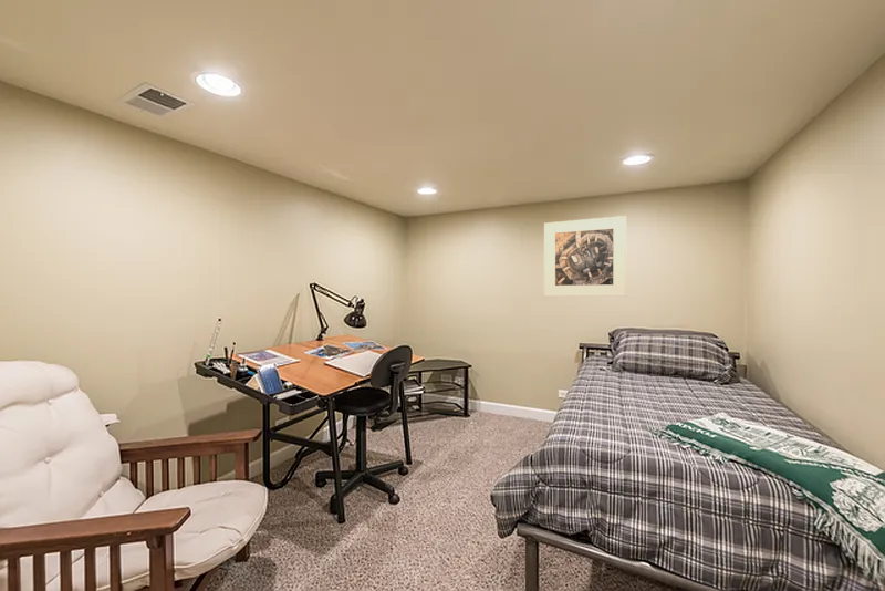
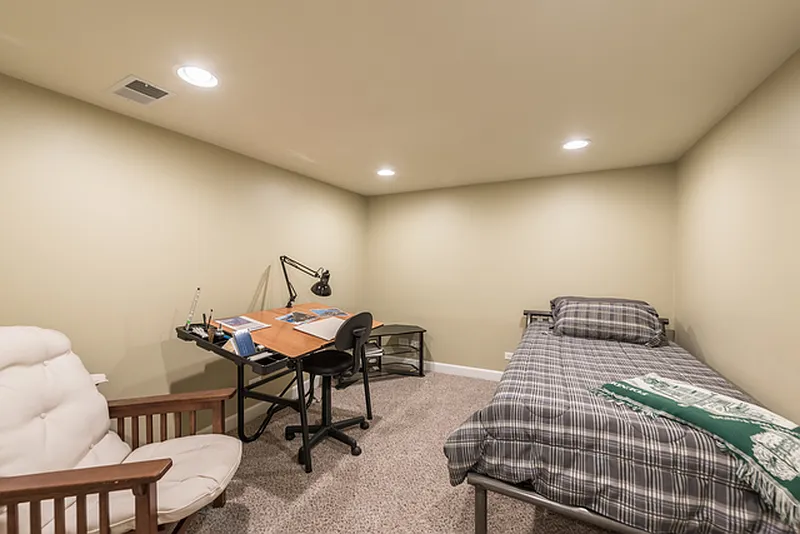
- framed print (583, 258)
